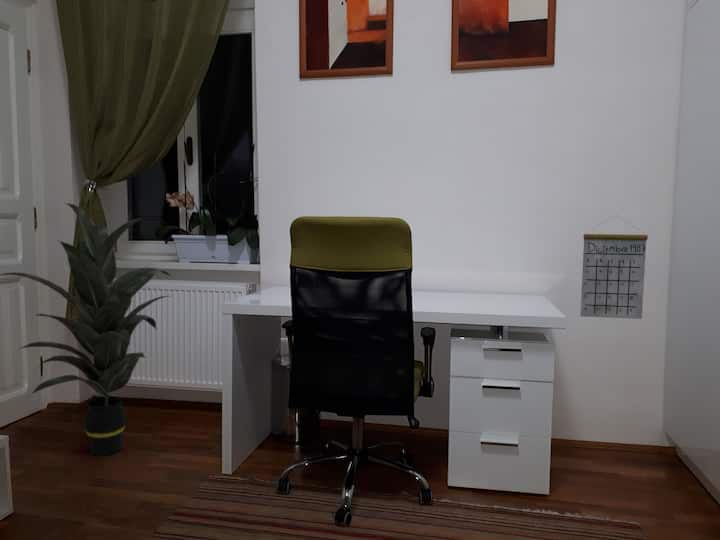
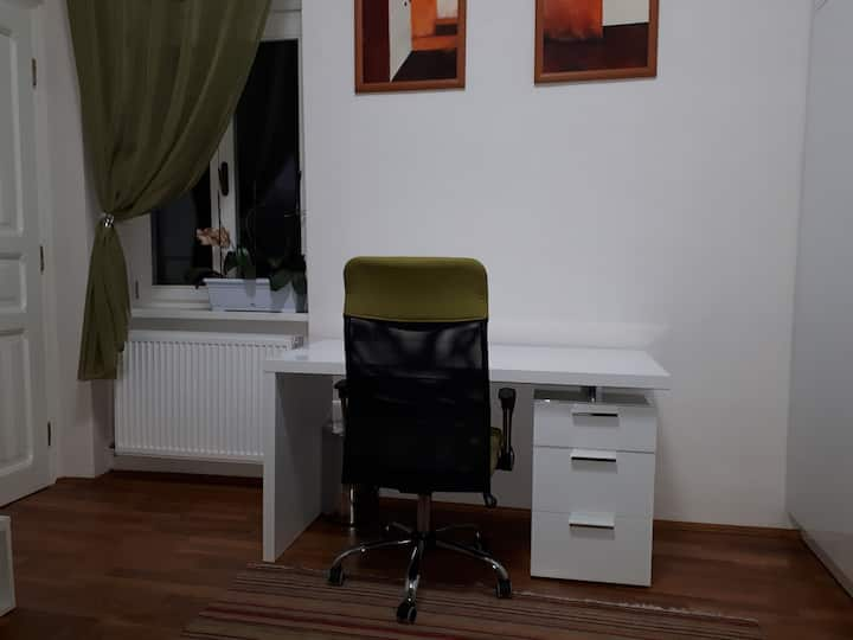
- indoor plant (97, 327)
- calendar (613, 266)
